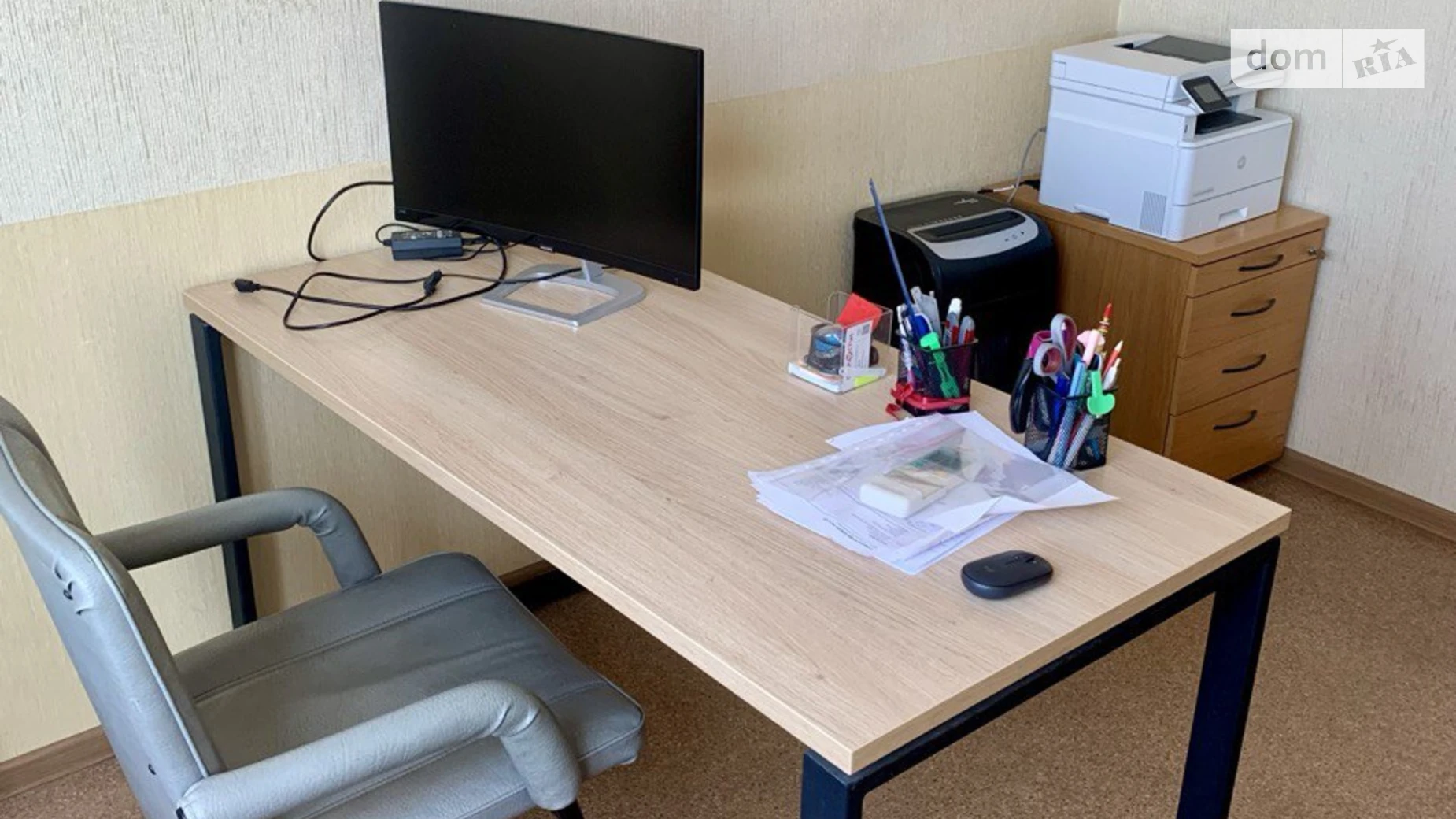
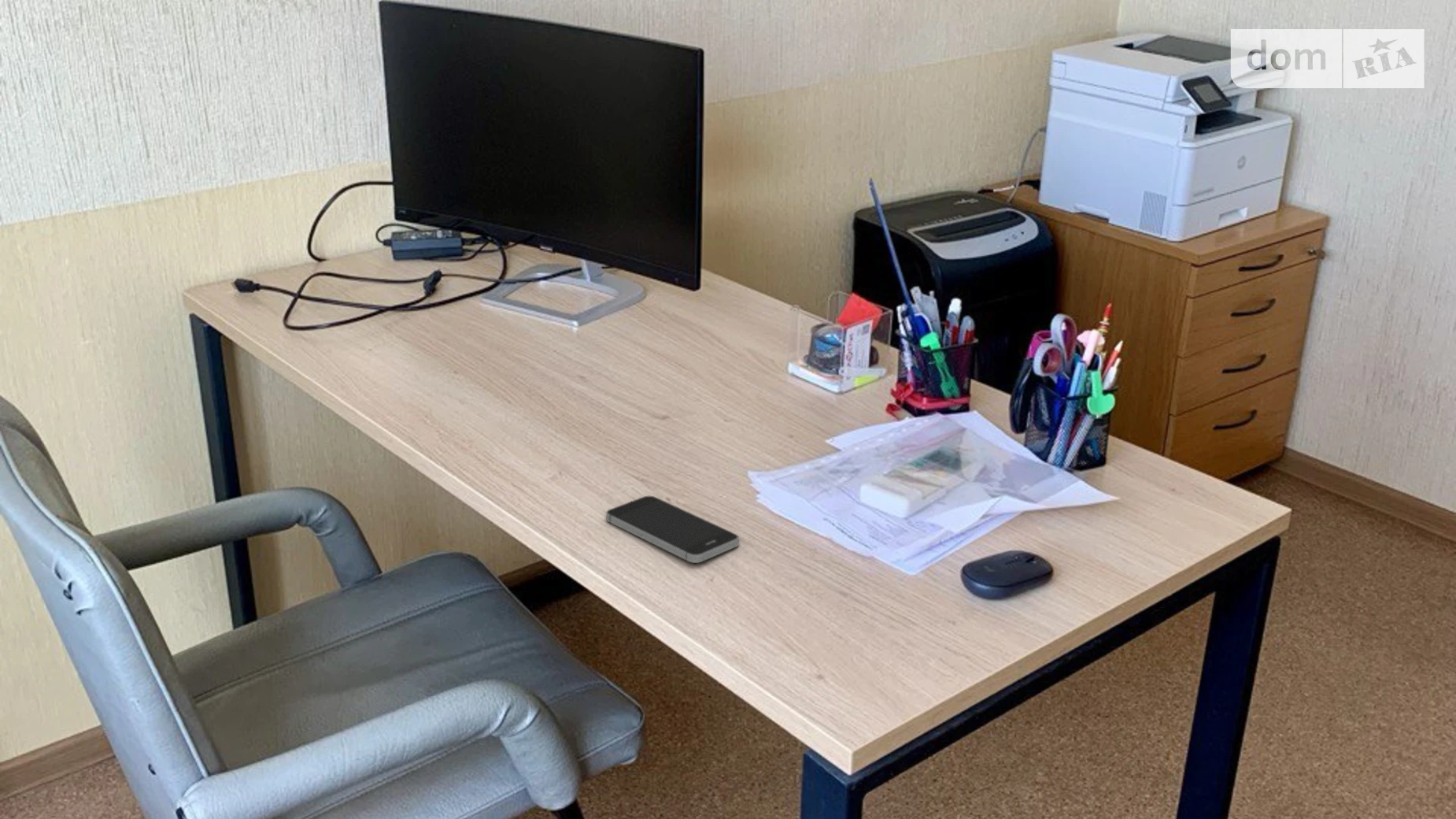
+ smartphone (671, 528)
